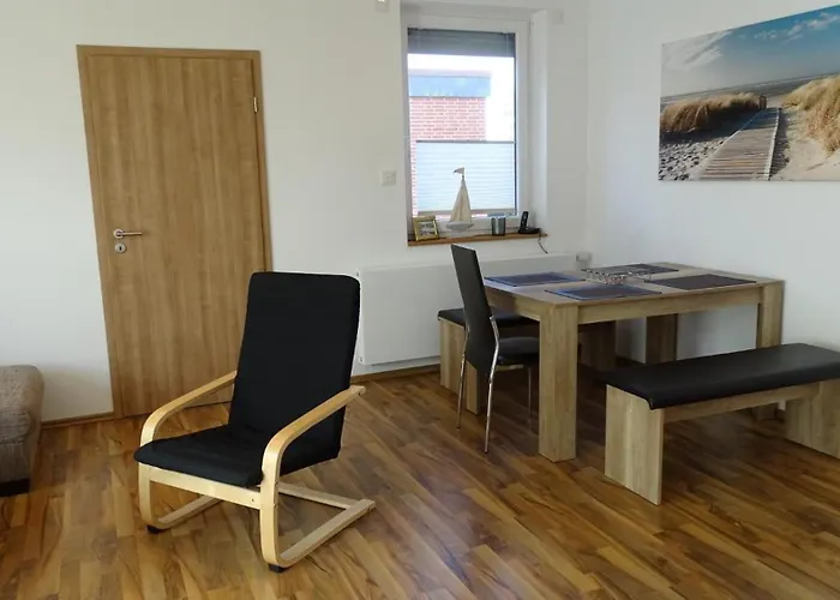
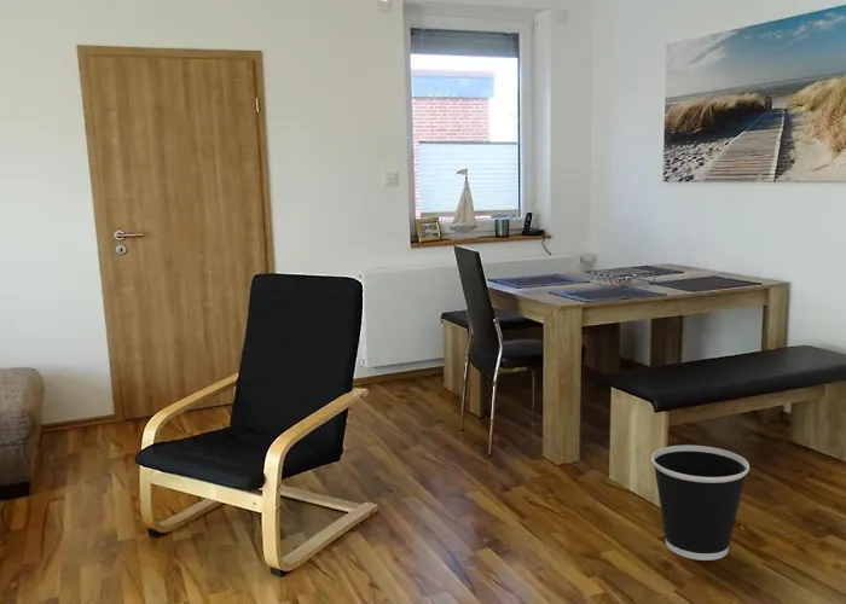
+ wastebasket (697, 503)
